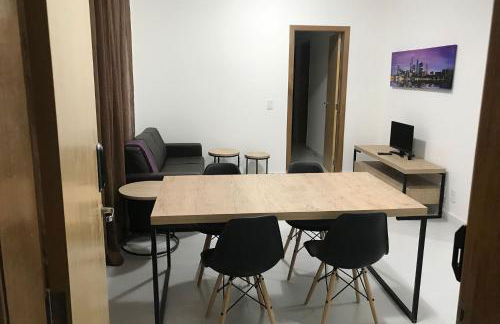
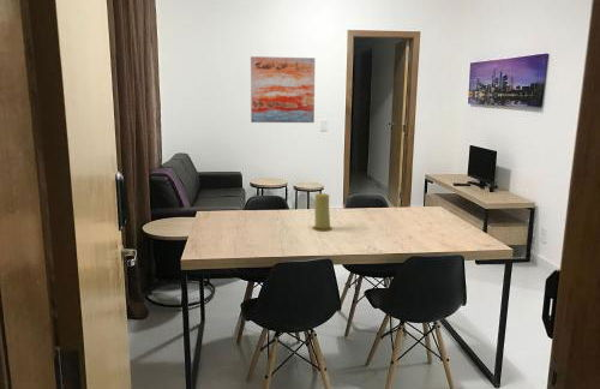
+ candle (322, 211)
+ wall art (282, 90)
